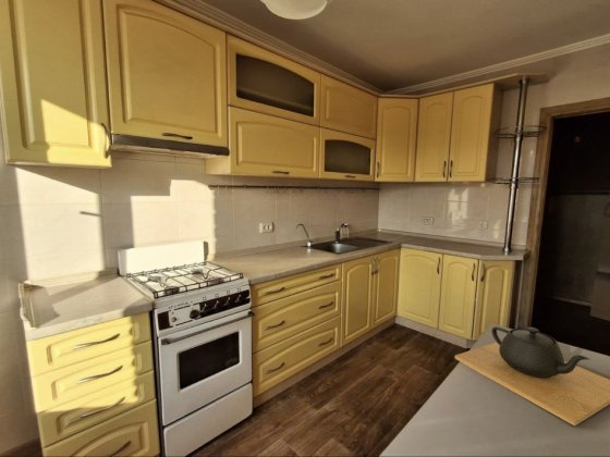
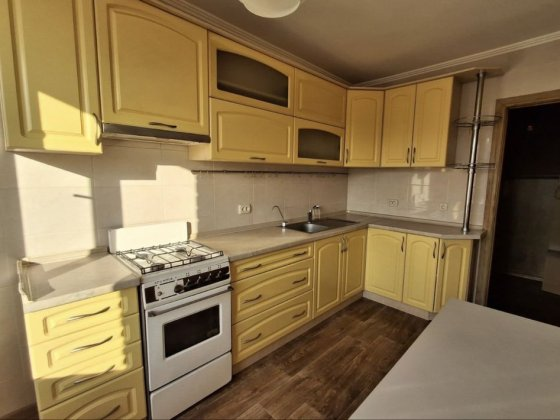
- teapot (536, 351)
